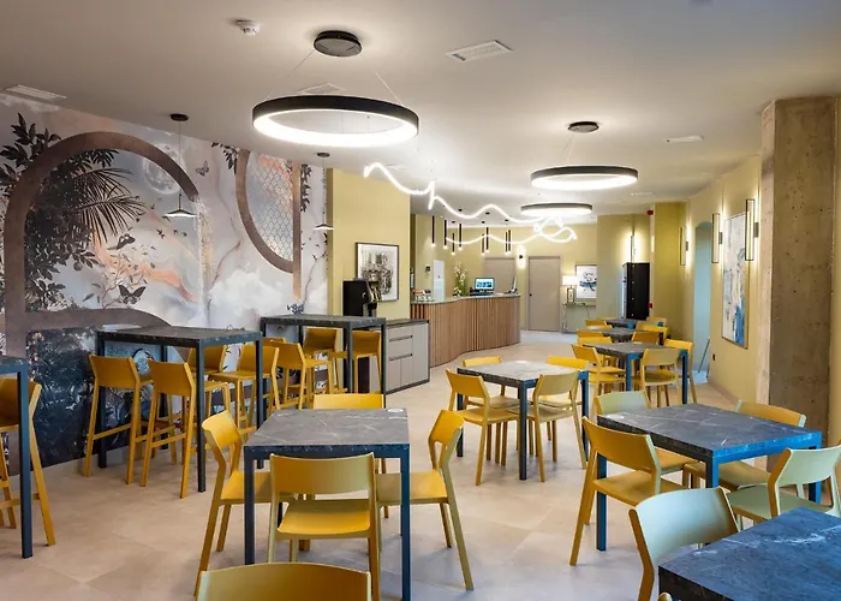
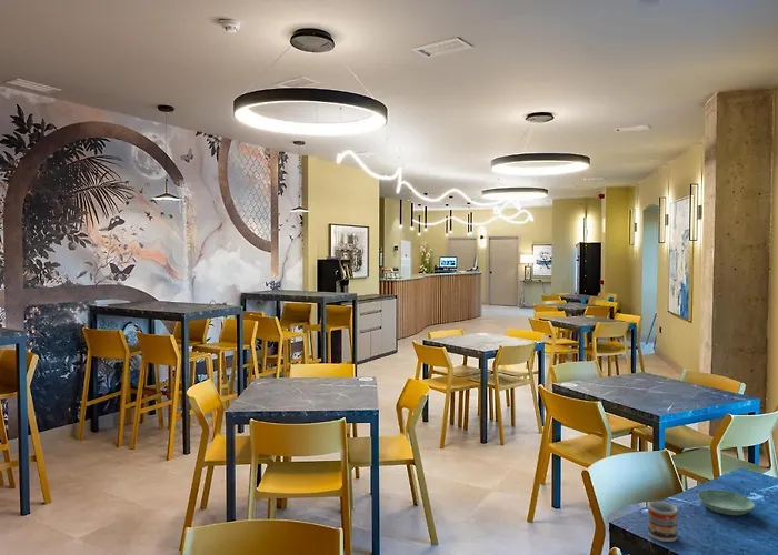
+ saucer (725, 503)
+ cup (664, 519)
